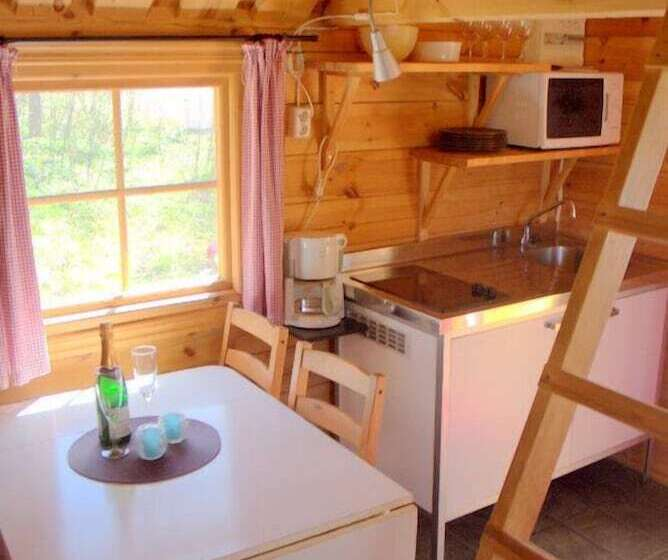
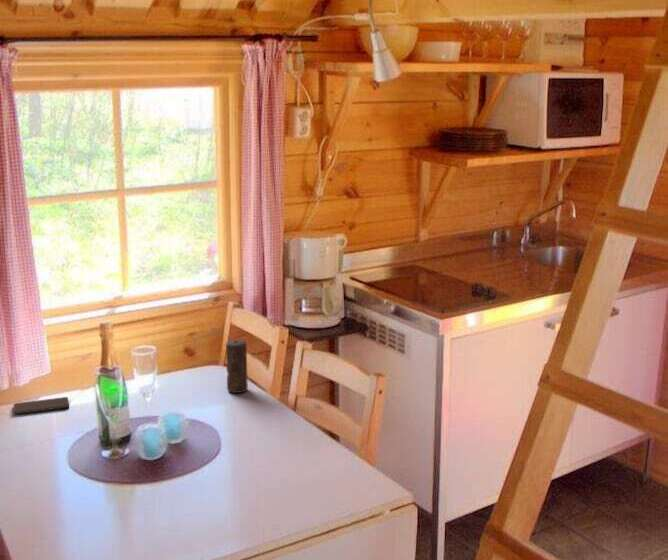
+ candle (236, 366)
+ smartphone (41, 405)
